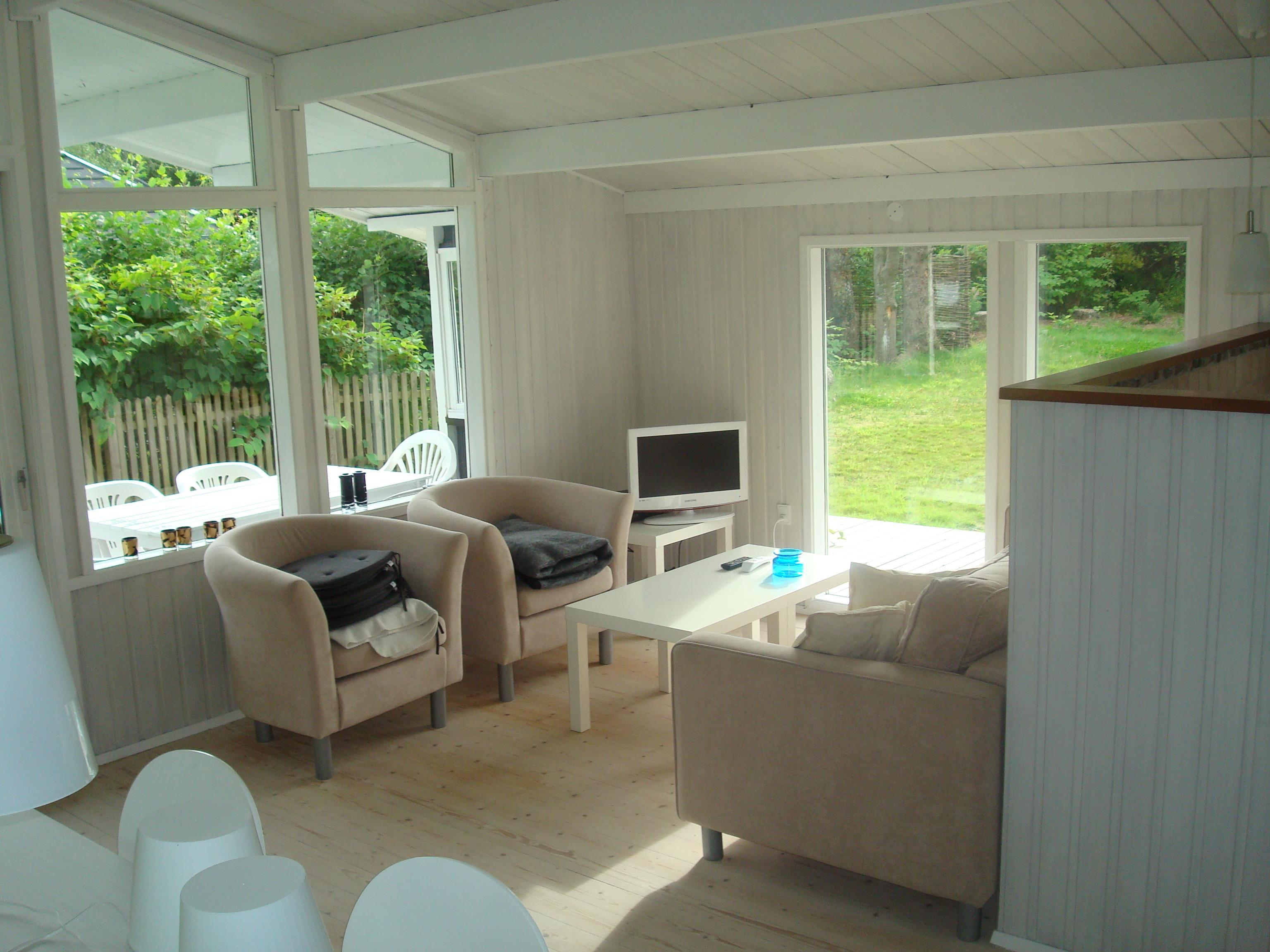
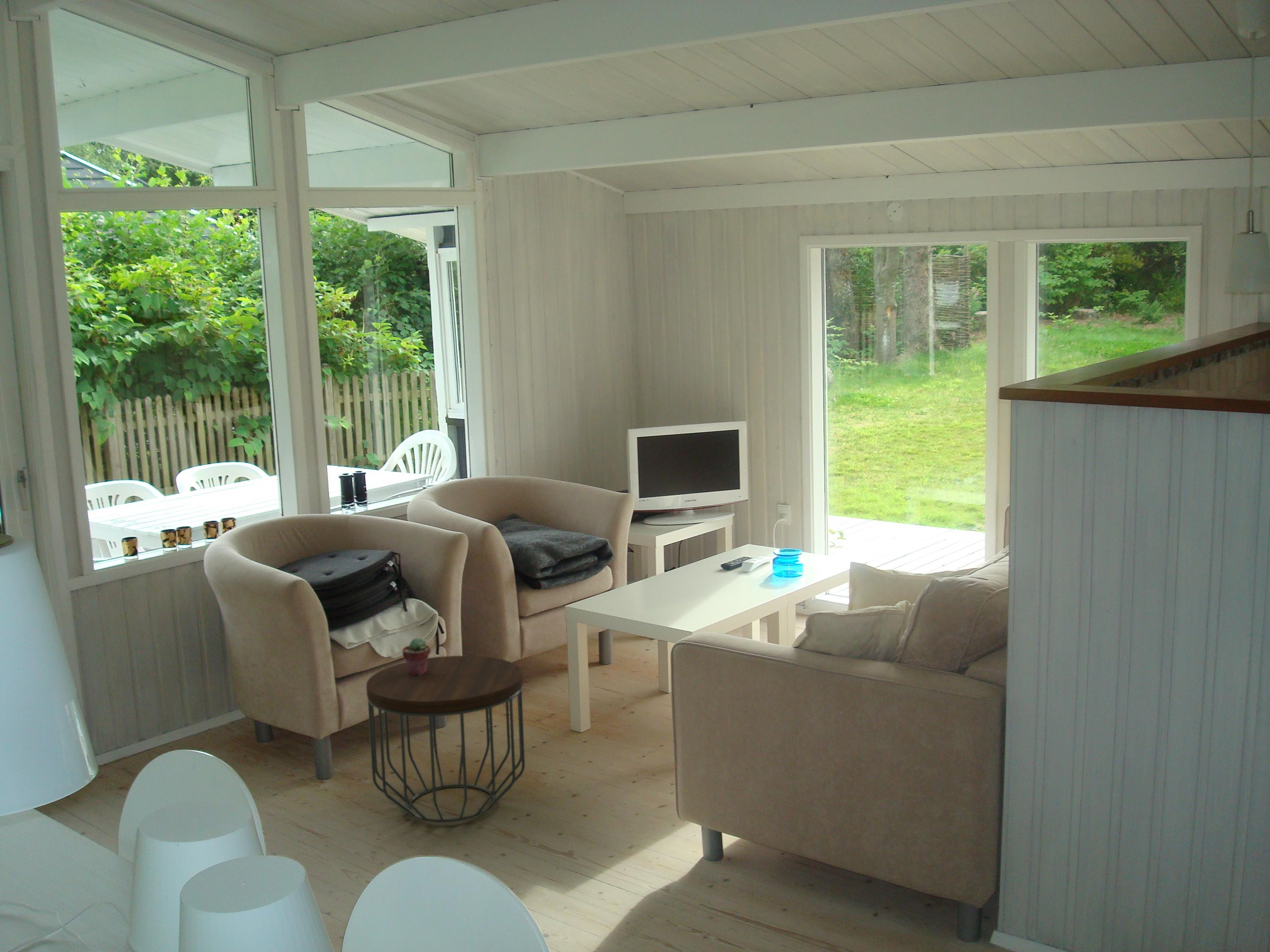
+ side table (436, 741)
+ potted succulent (416, 654)
